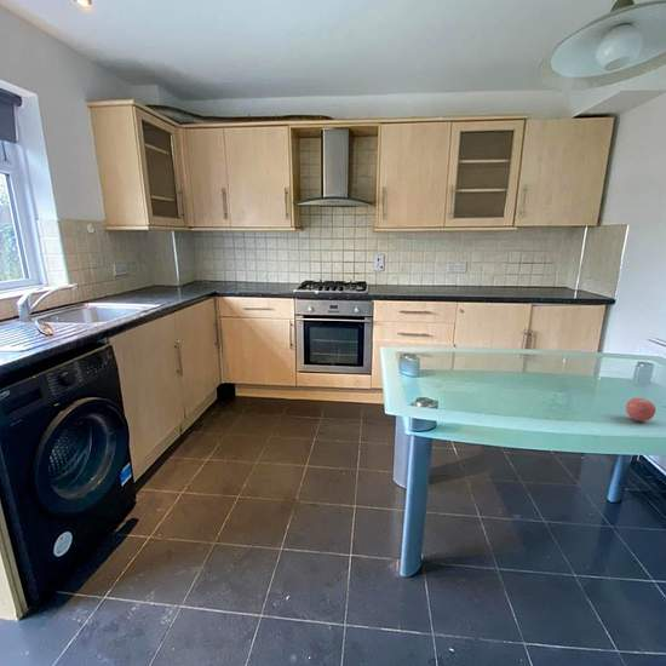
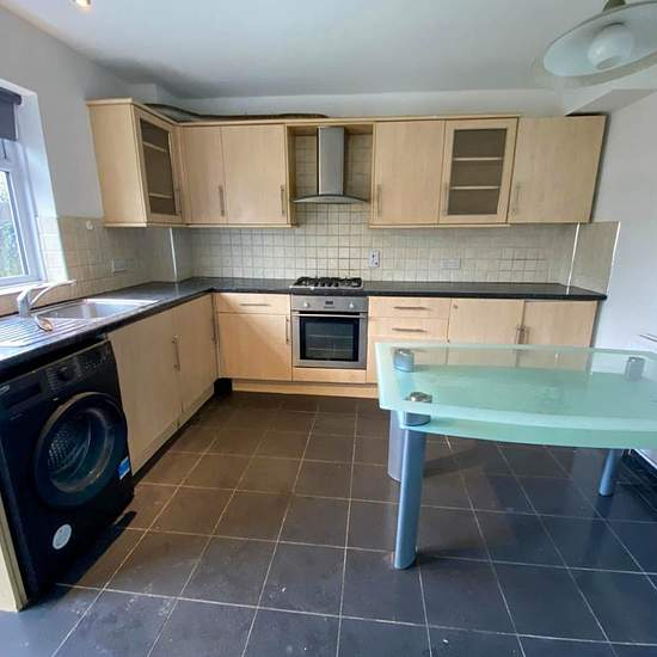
- apple (641, 408)
